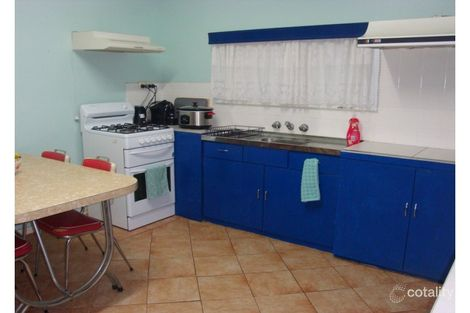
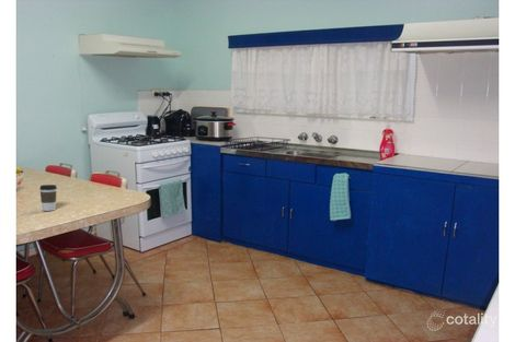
+ coffee cup (48, 197)
